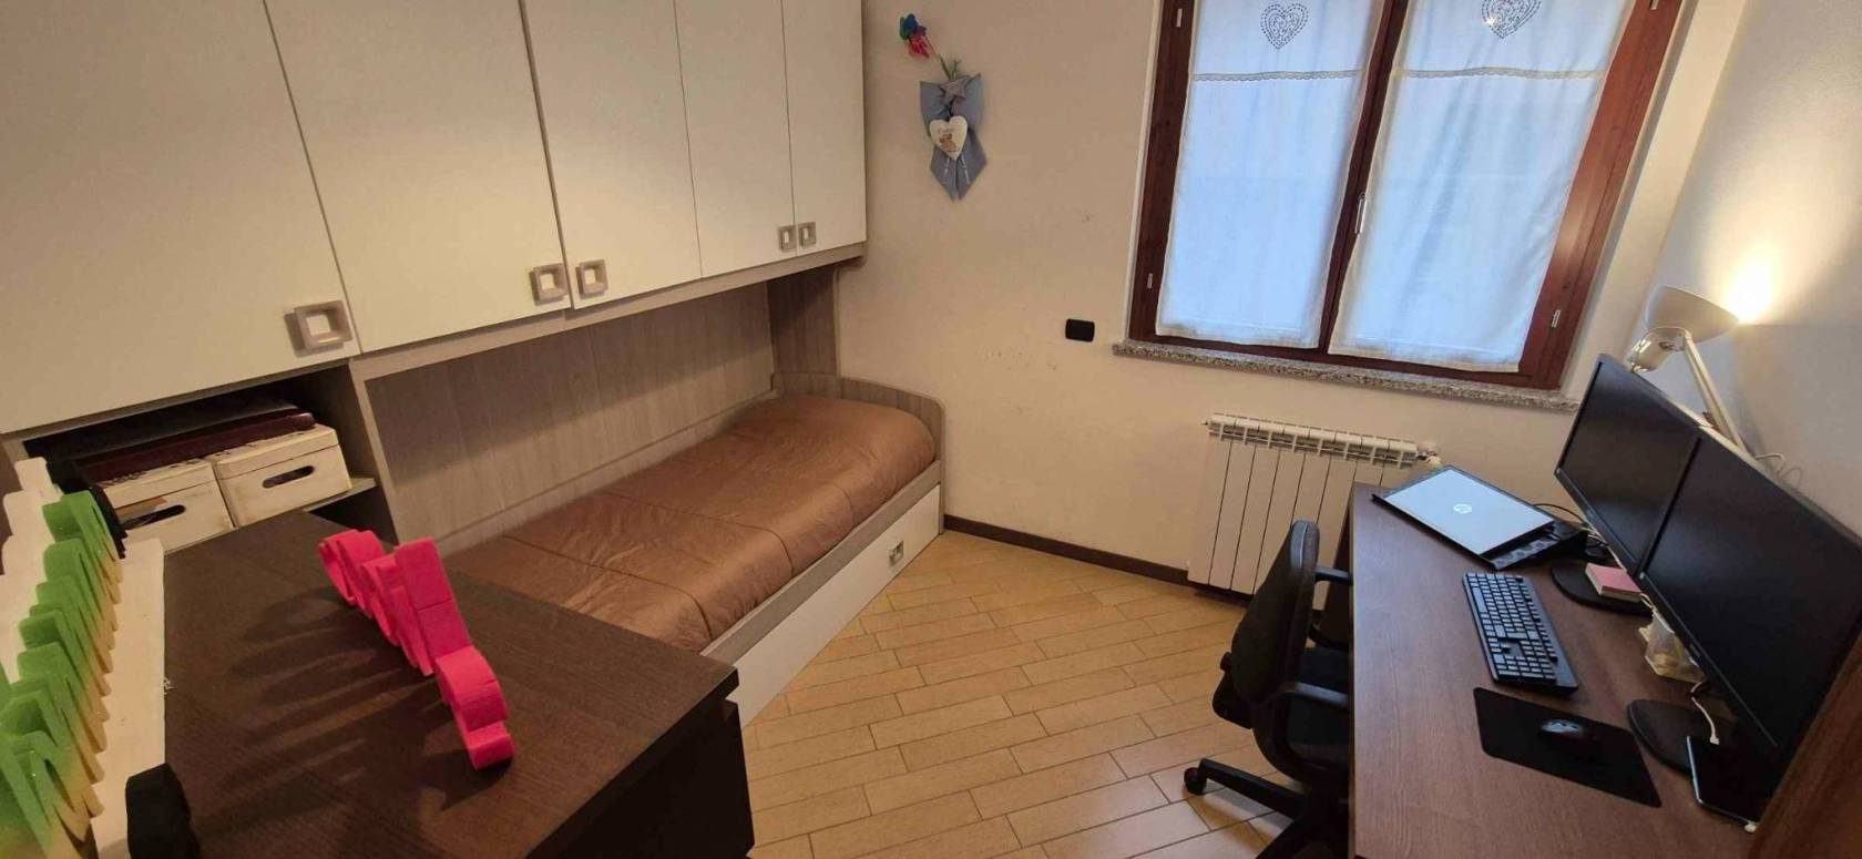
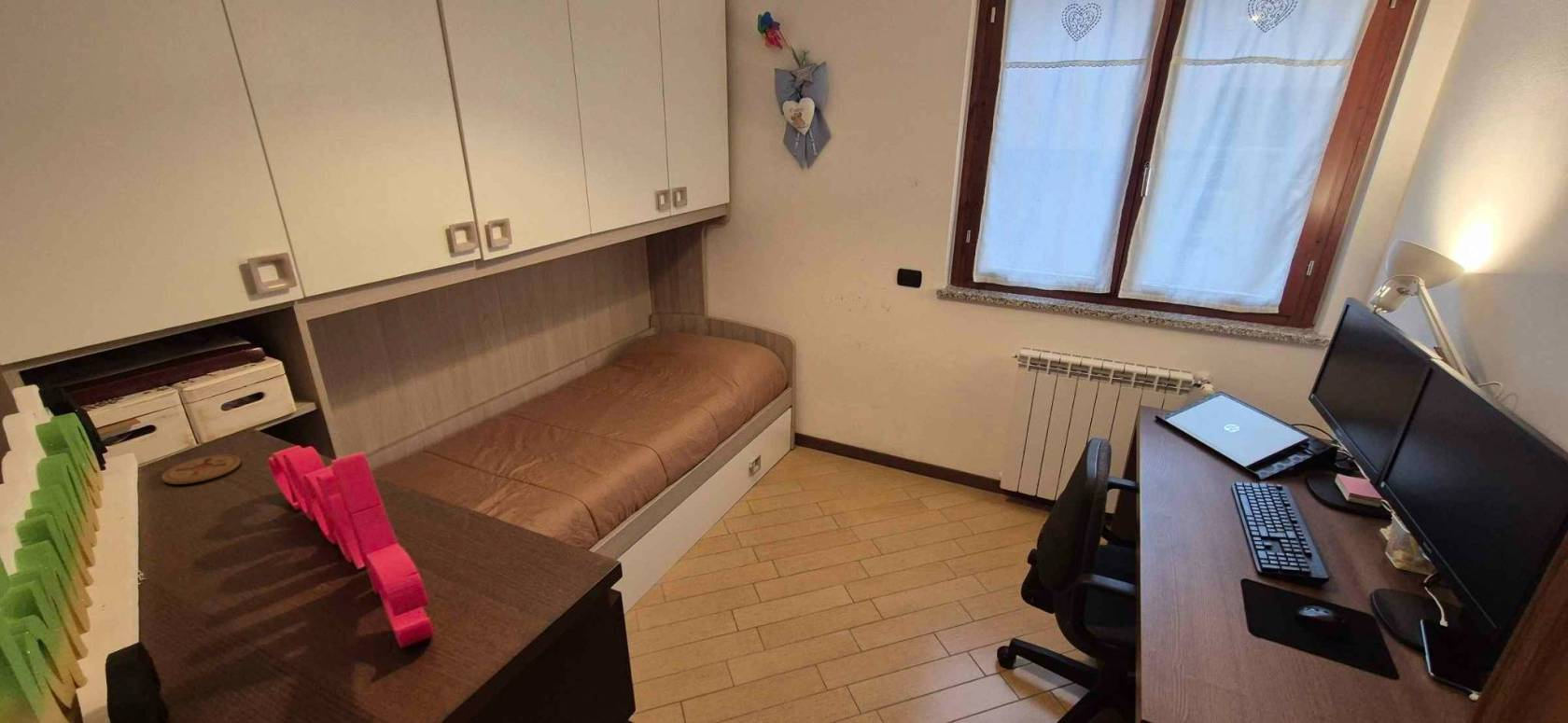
+ coaster (202, 468)
